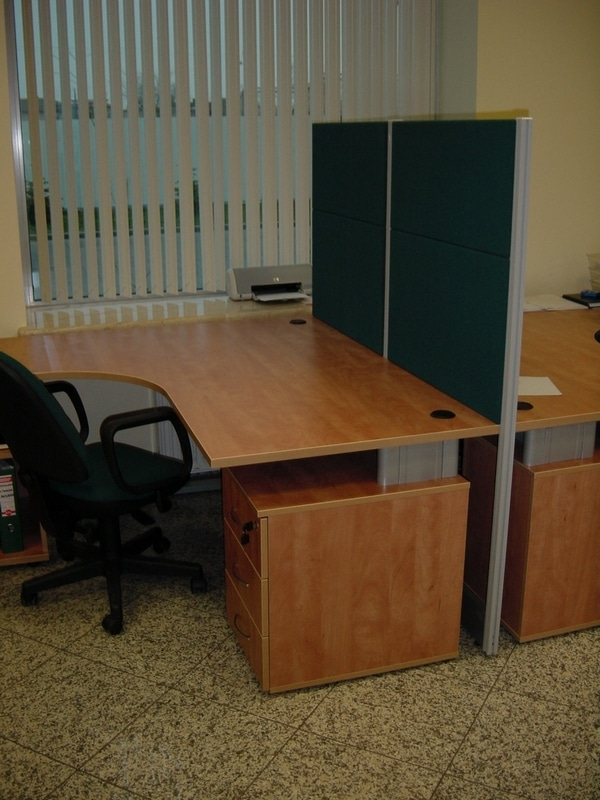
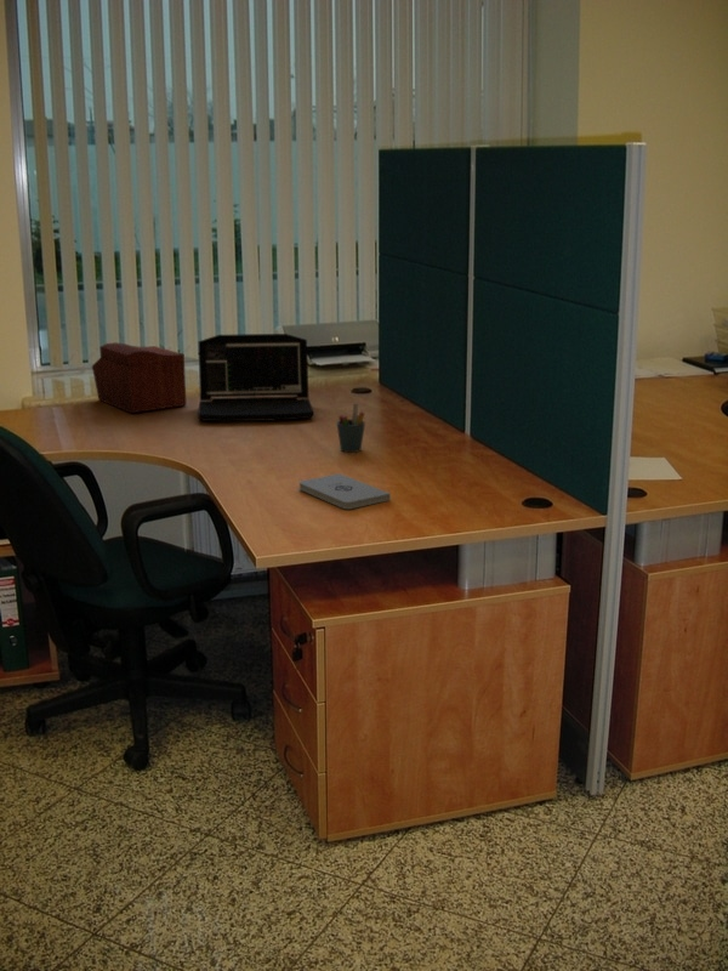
+ pen holder (351, 428)
+ notepad (342, 490)
+ sewing box (140, 373)
+ laptop (254, 376)
